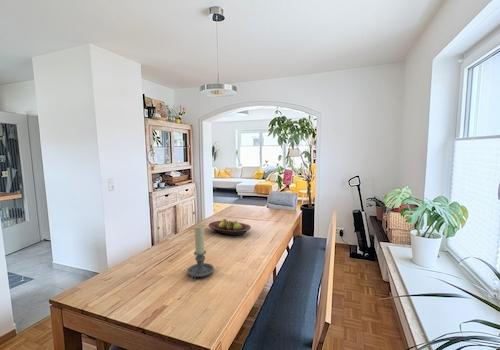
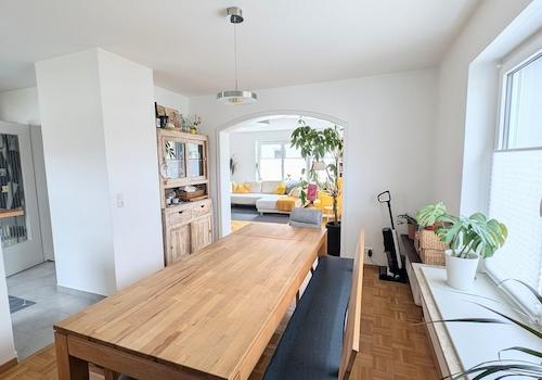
- fruit bowl (229, 226)
- candle holder (198, 250)
